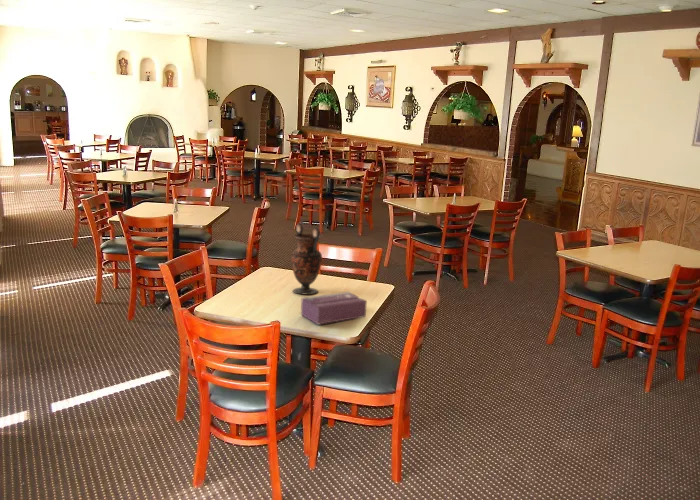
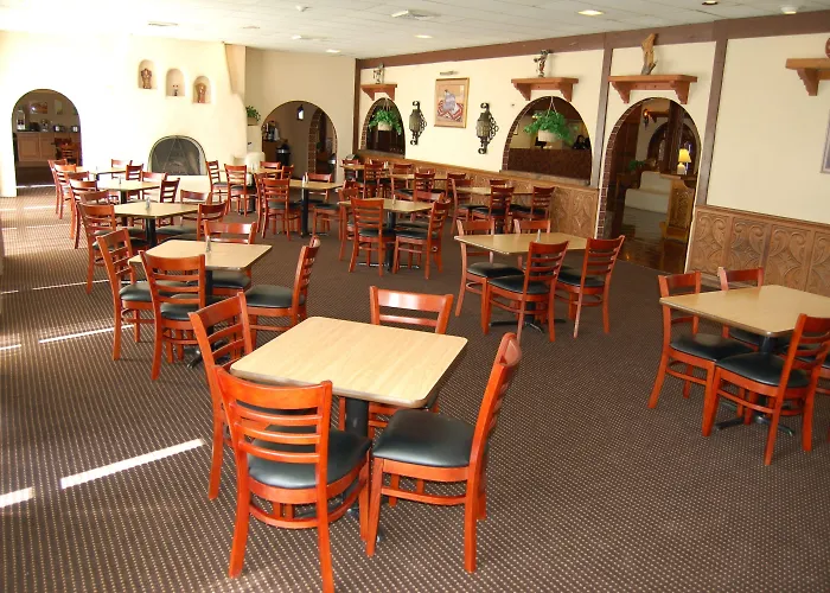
- vase (306, 258)
- tissue box (333, 307)
